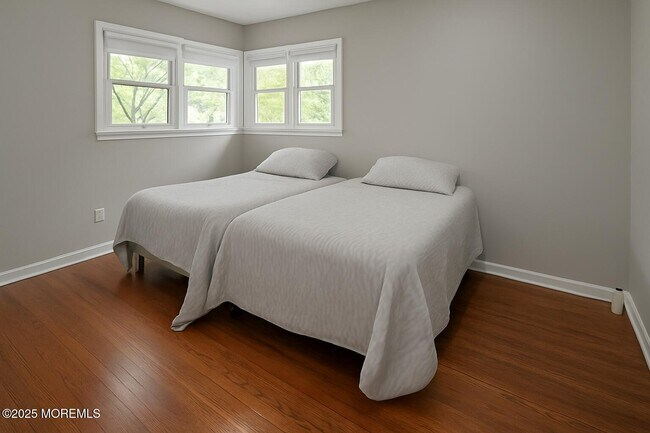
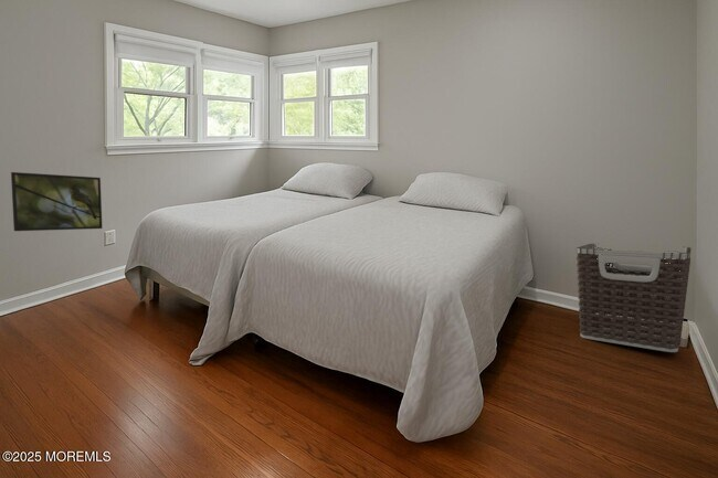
+ clothes hamper (632, 291)
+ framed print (60, 202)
